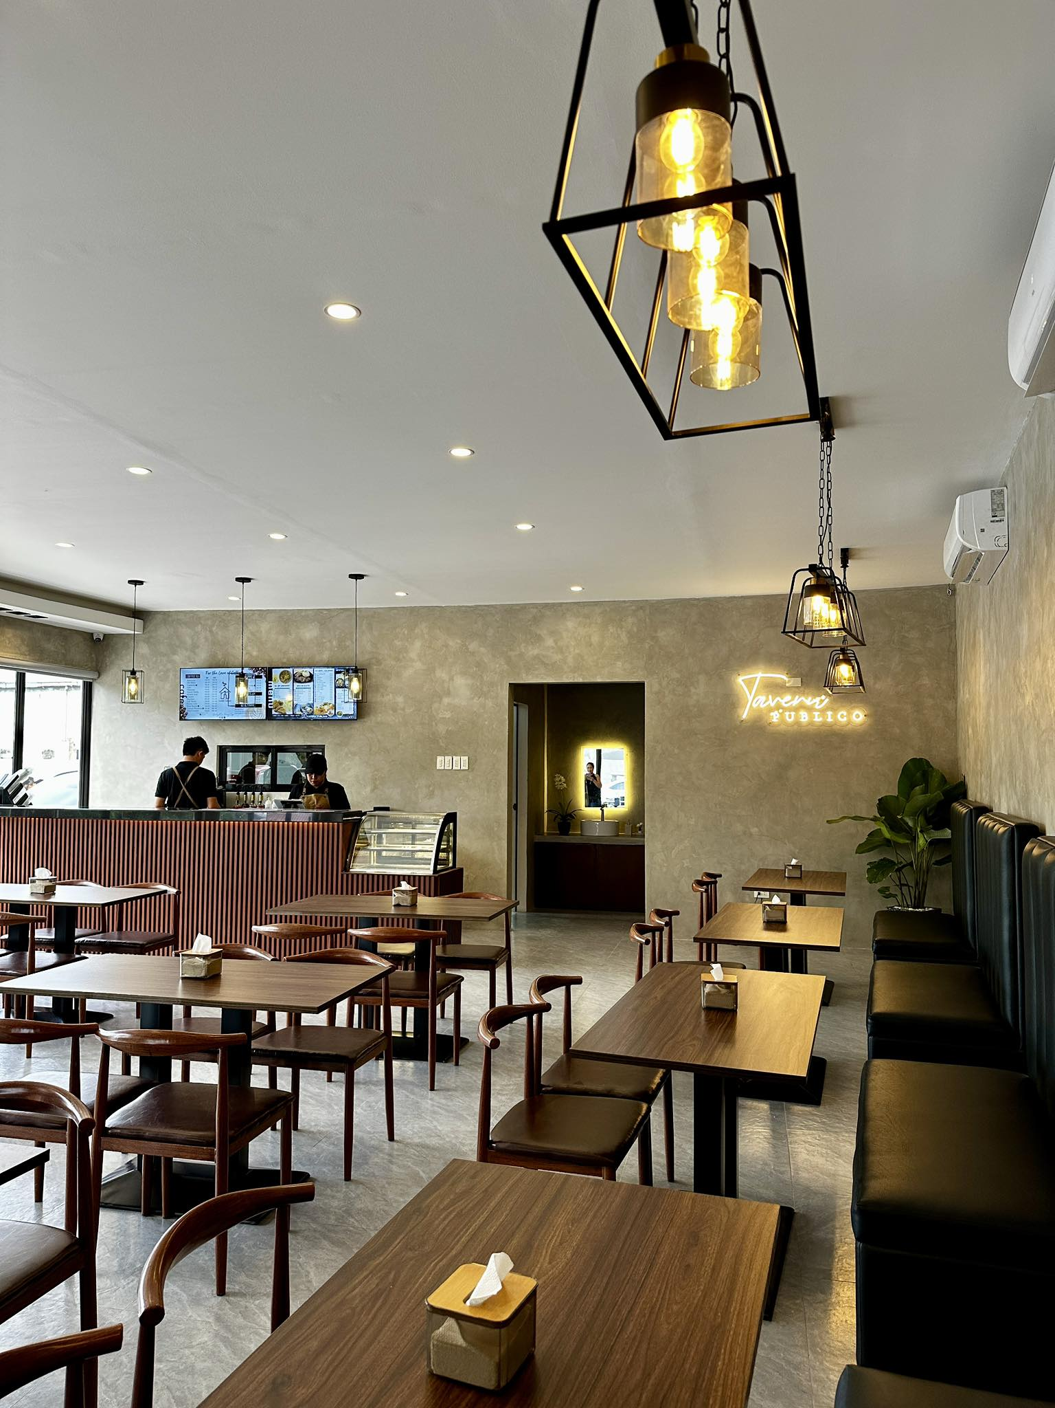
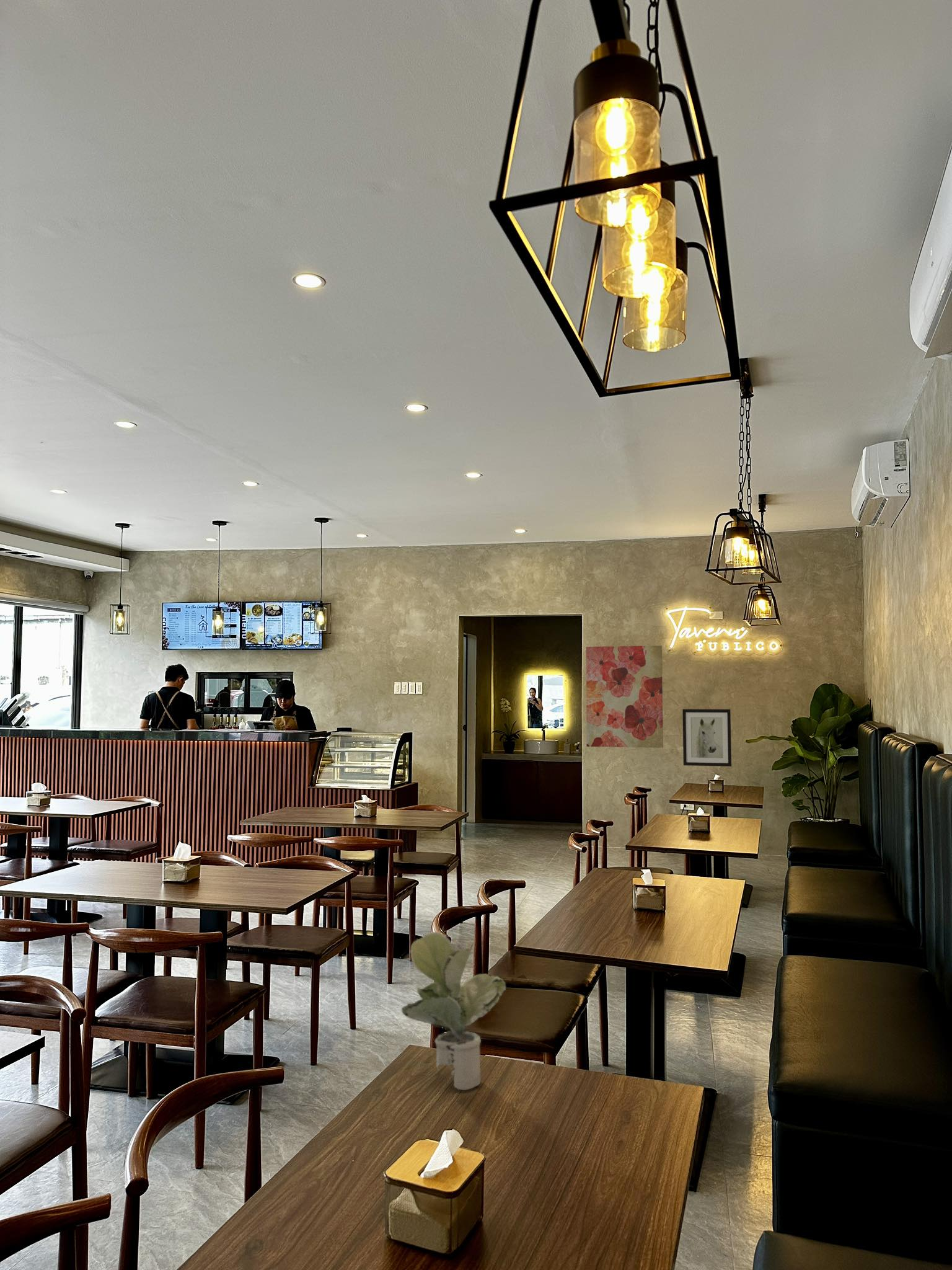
+ wall art (707, 737)
+ potted plant (449, 1004)
+ wall art (624, 696)
